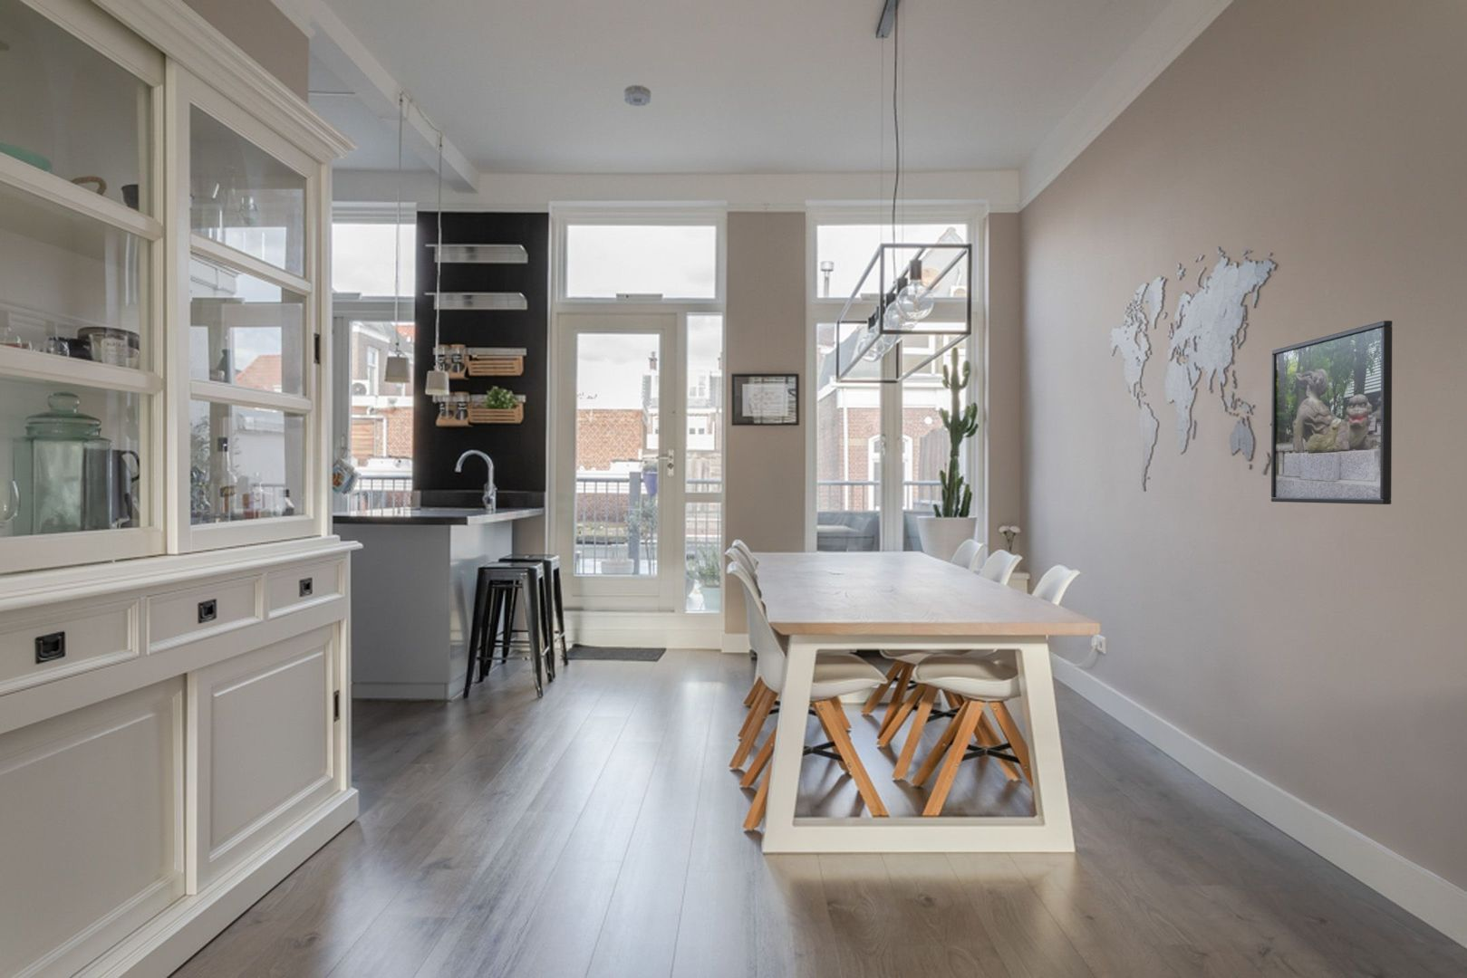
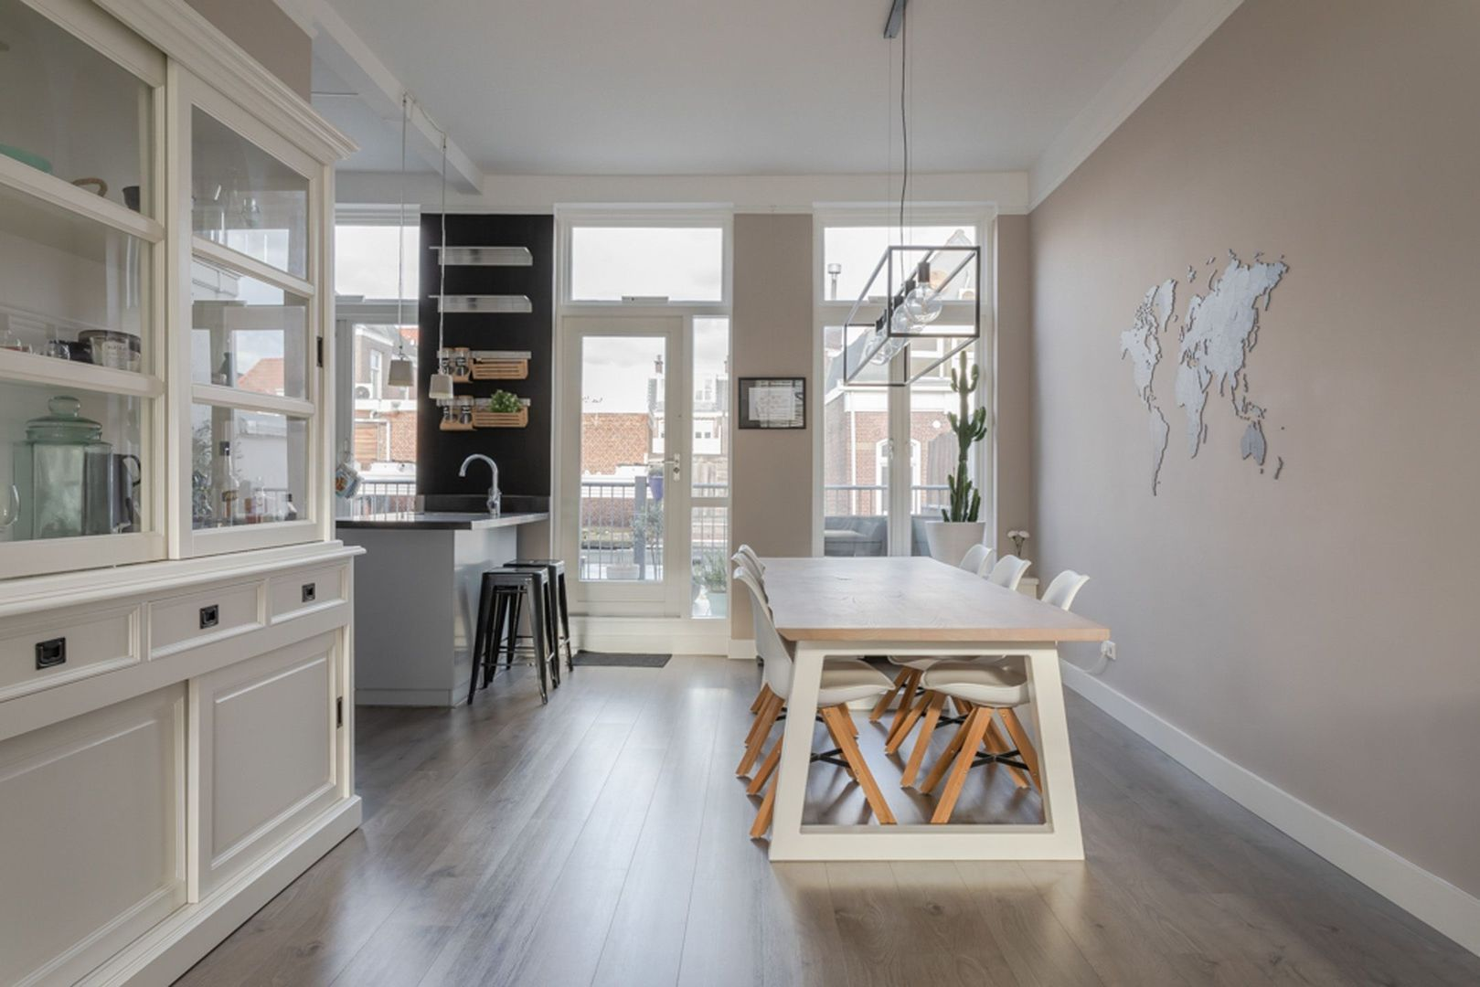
- smoke detector (637, 95)
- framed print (1326, 419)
